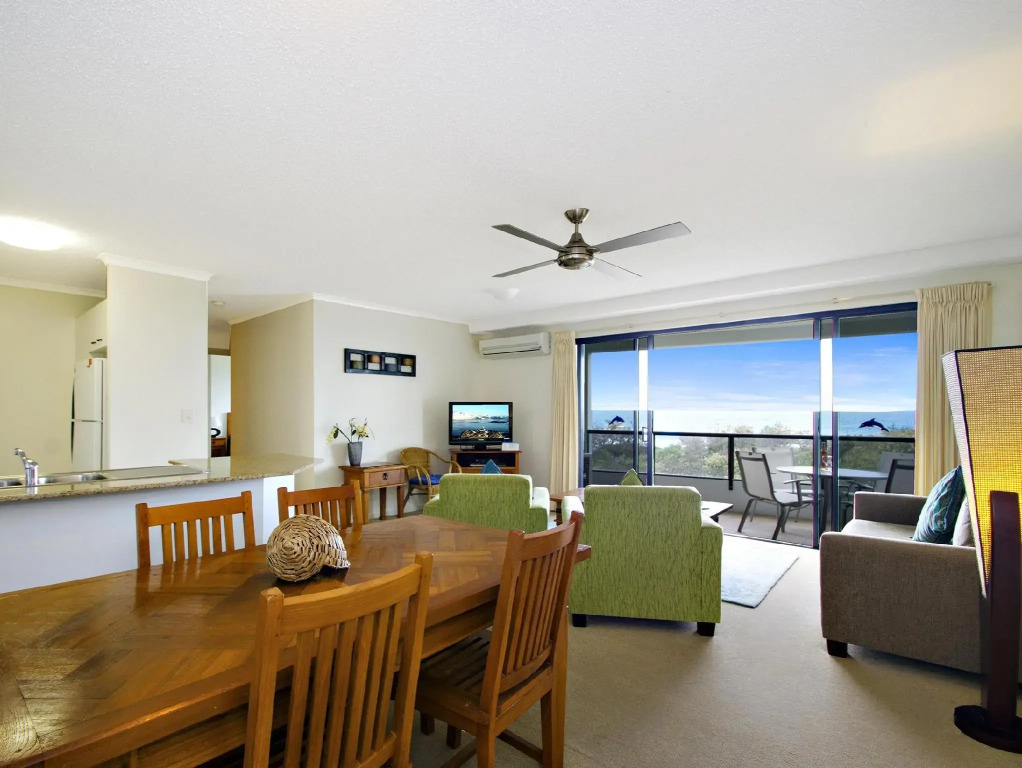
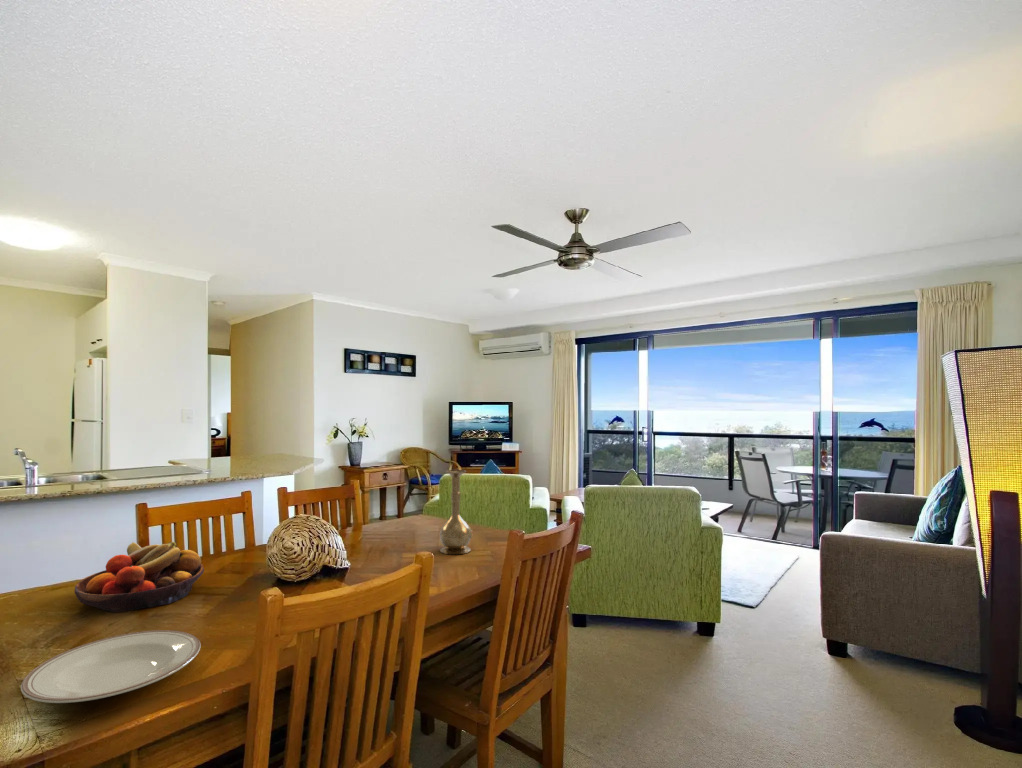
+ fruit bowl (142, 571)
+ vase (455, 510)
+ plate (117, 669)
